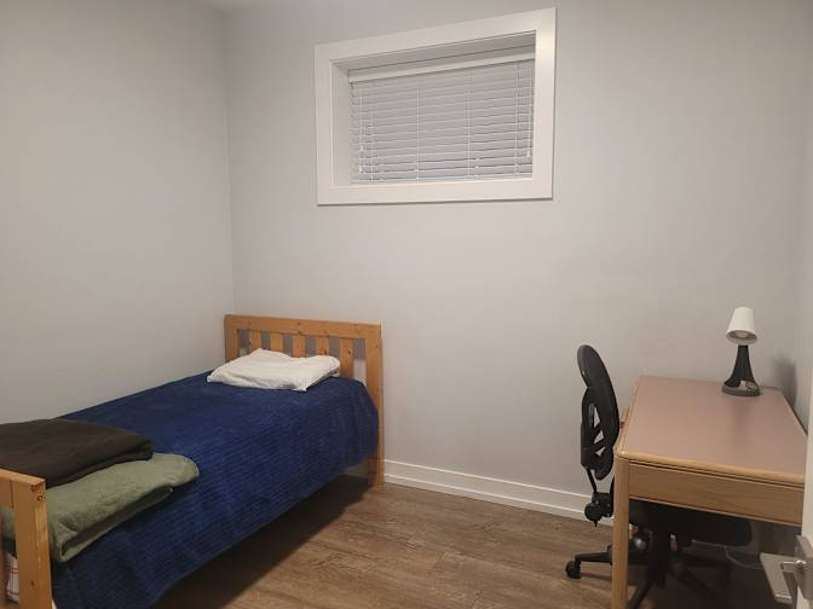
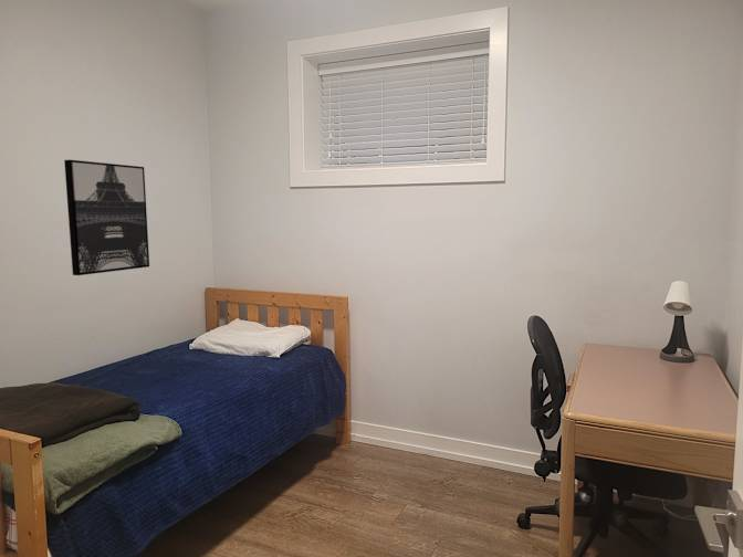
+ wall art (111, 218)
